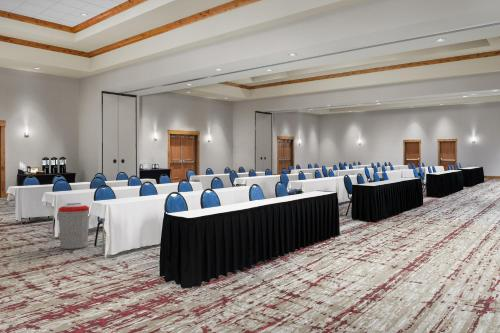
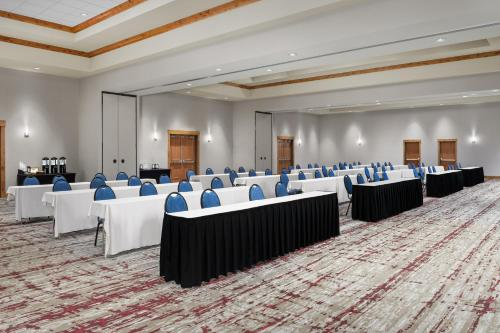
- trash can (74, 224)
